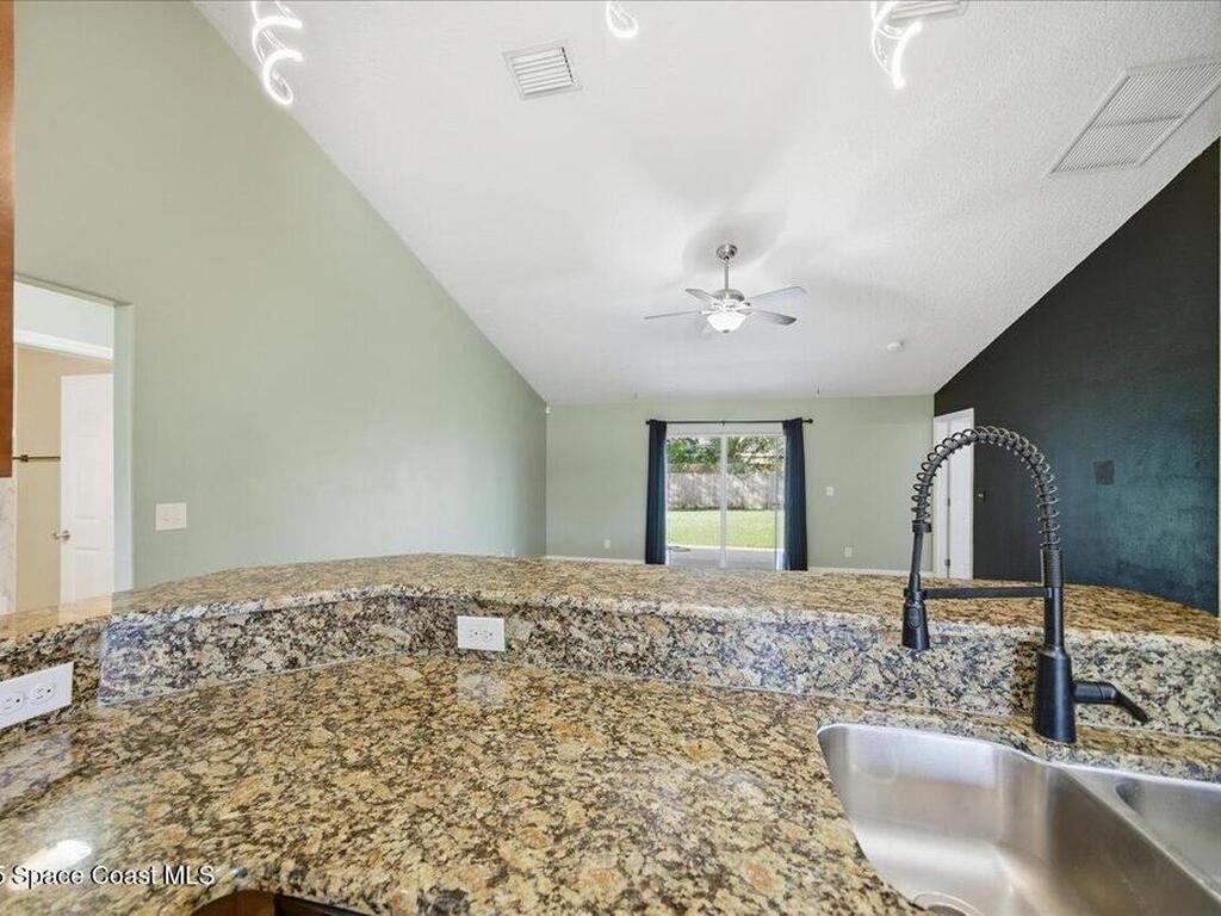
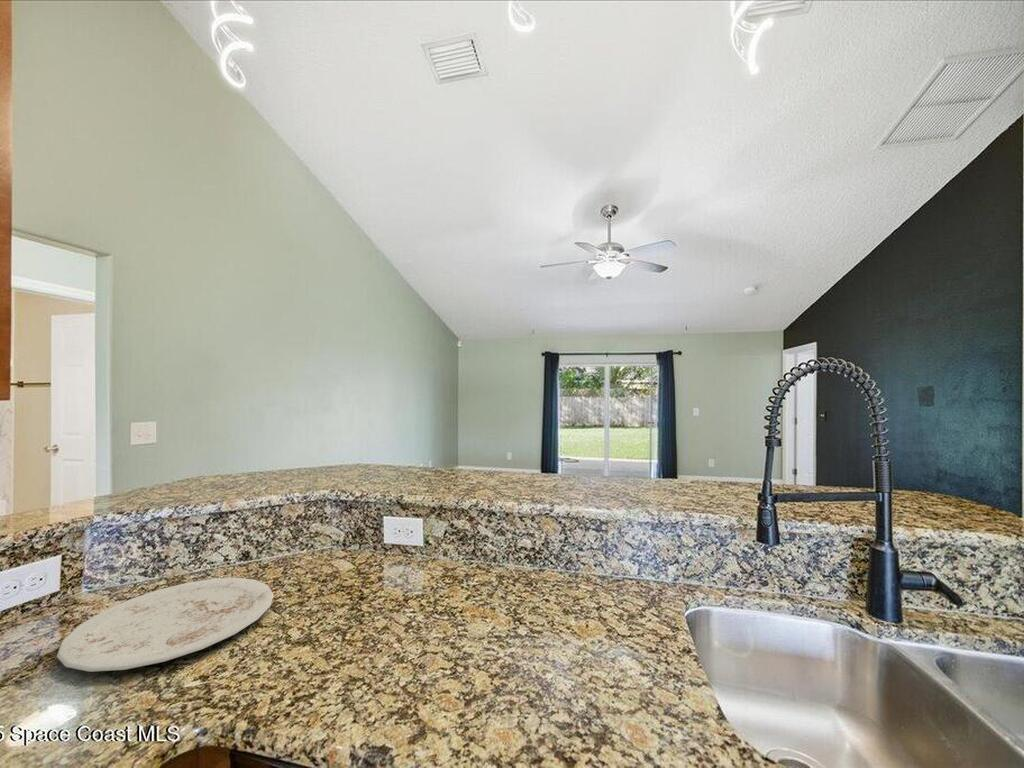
+ plate (178, 617)
